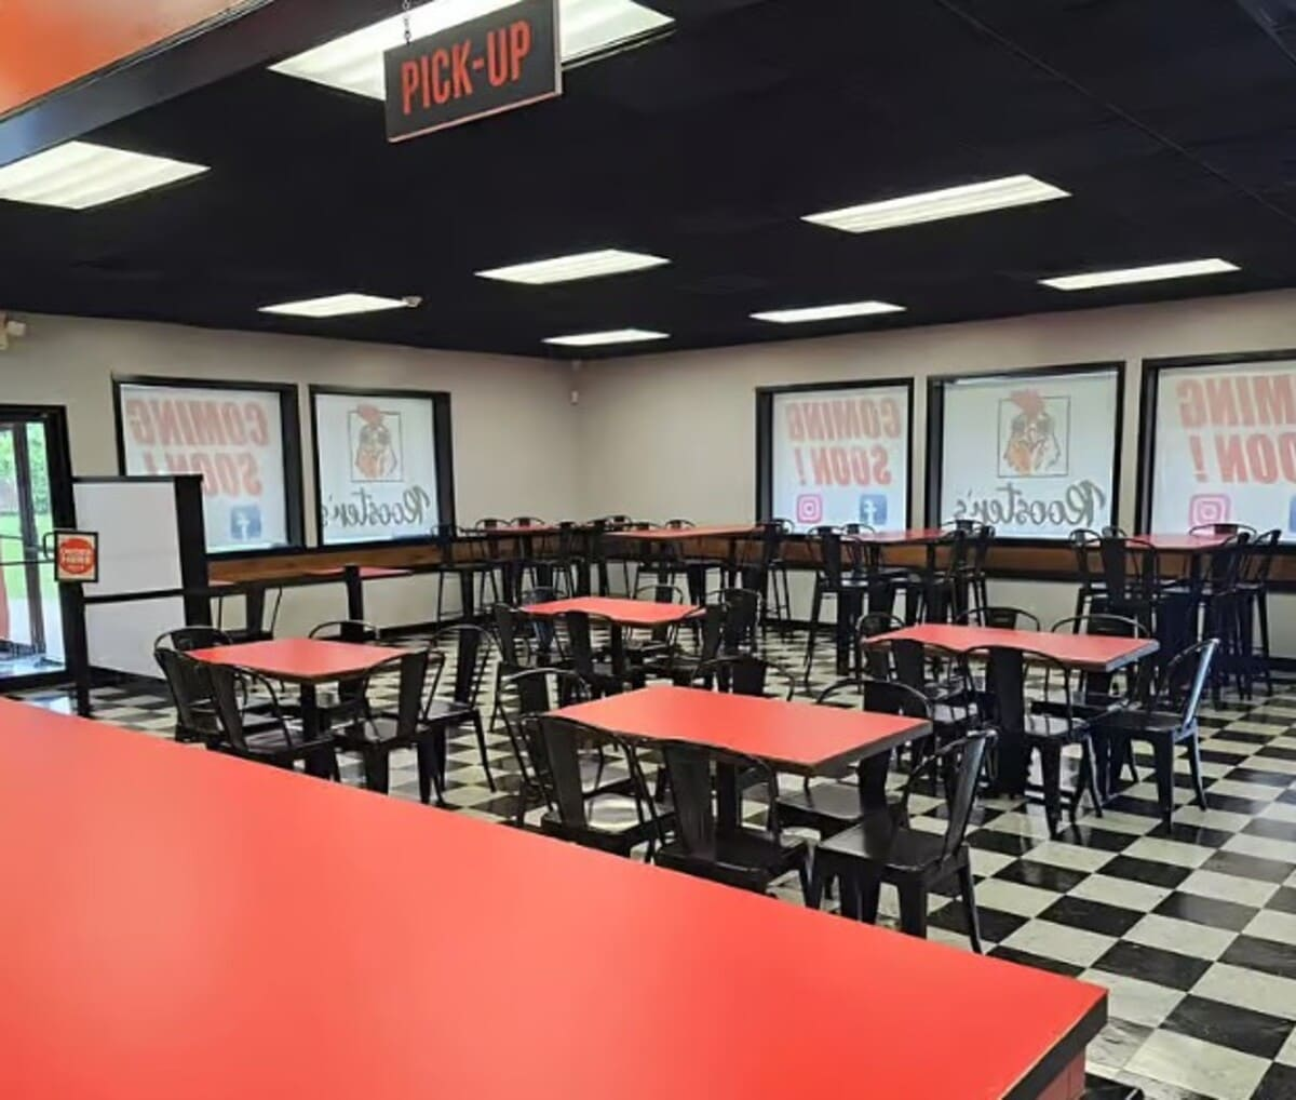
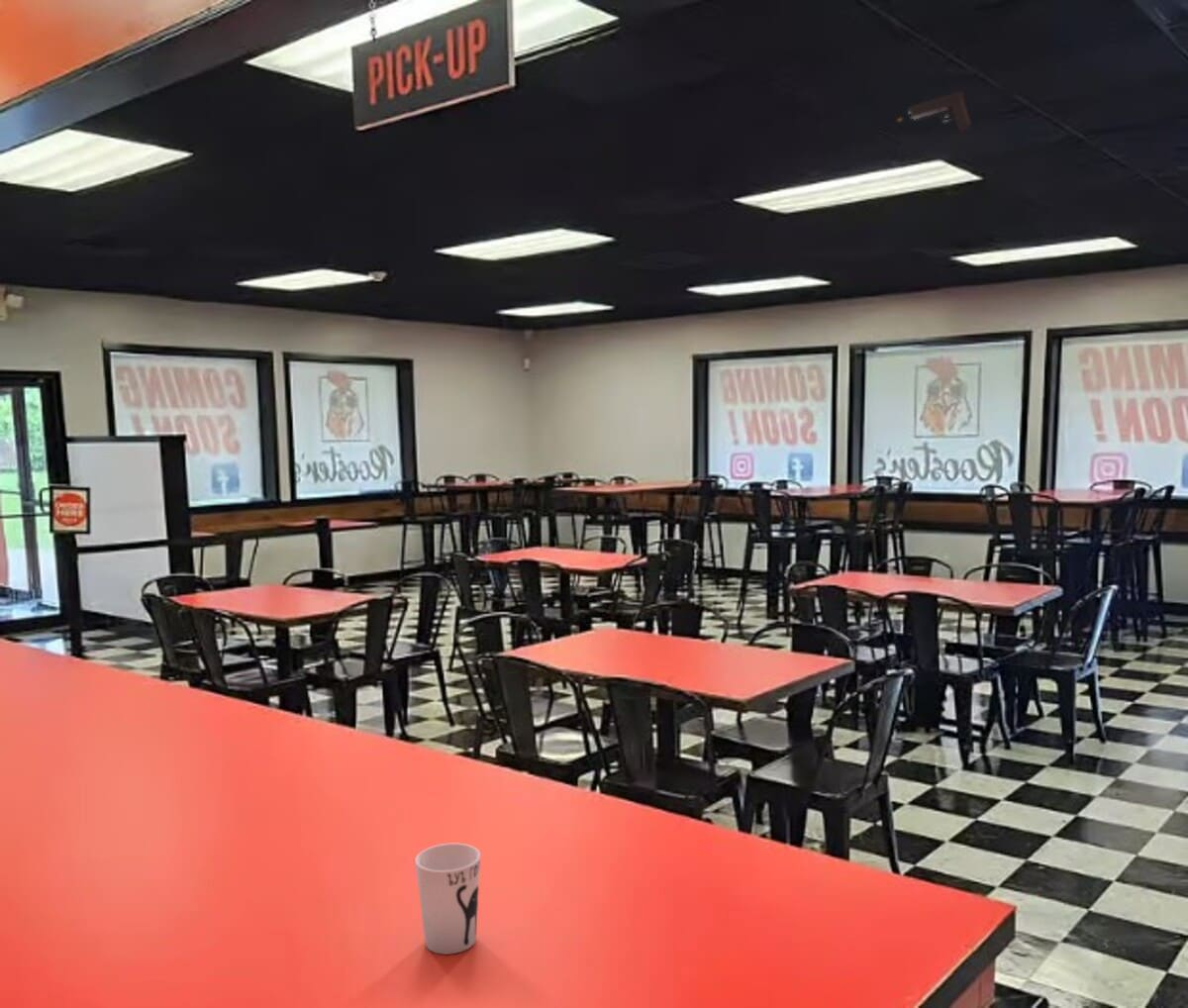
+ security camera (931, 114)
+ cup (448, 899)
